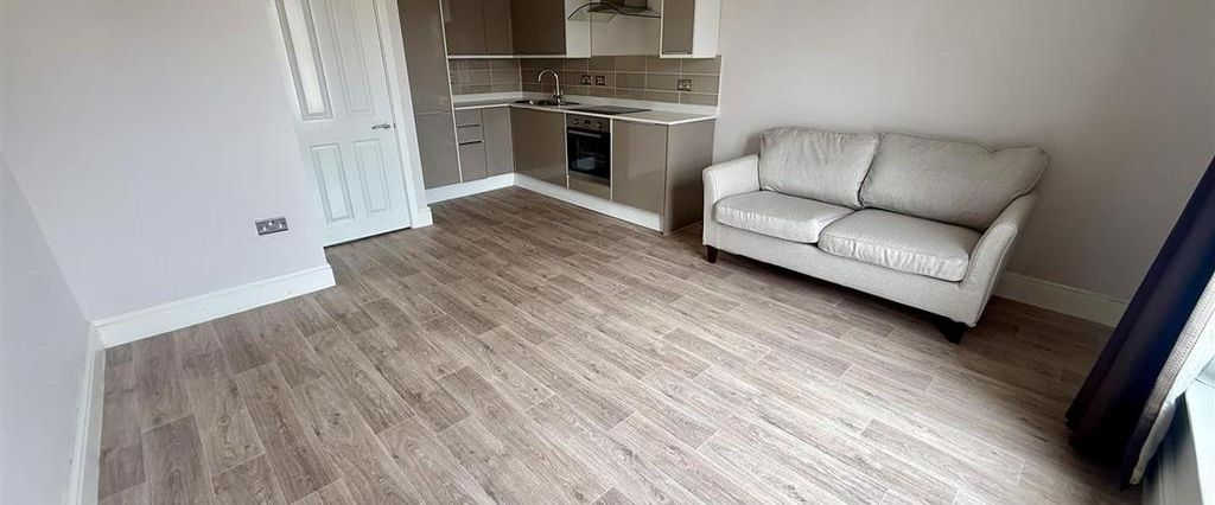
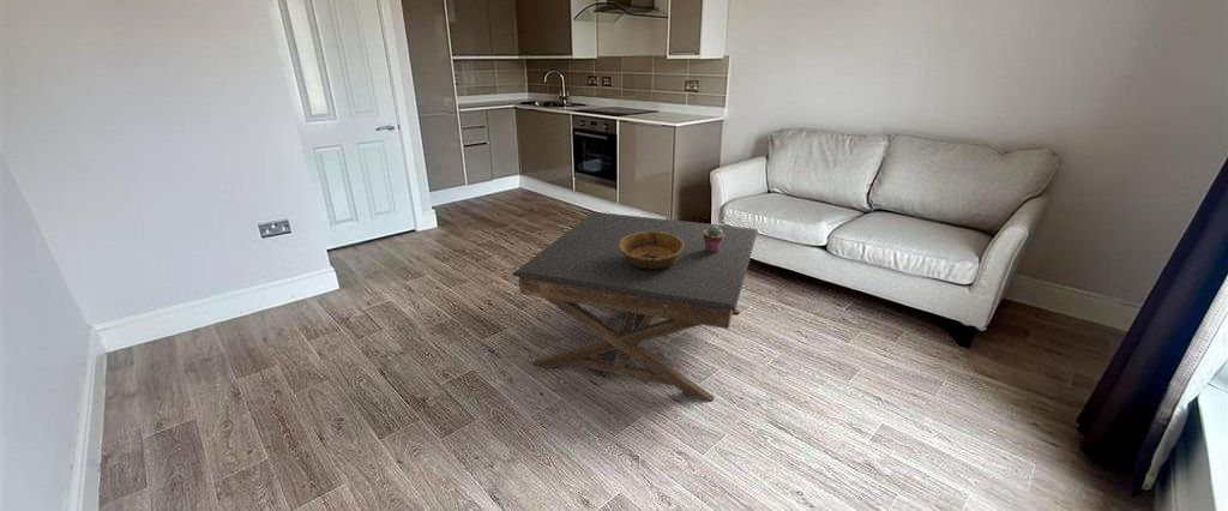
+ potted succulent (712, 238)
+ decorative bowl (651, 251)
+ coffee table (646, 293)
